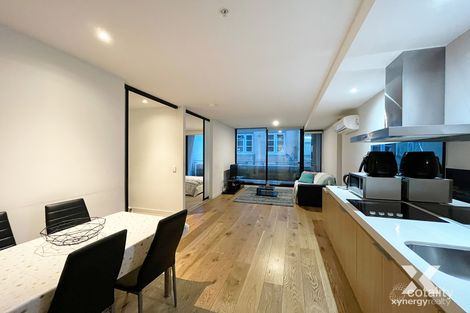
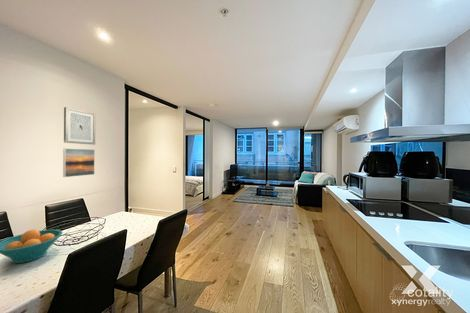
+ wall art (80, 127)
+ fruit bowl (30, 243)
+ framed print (79, 162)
